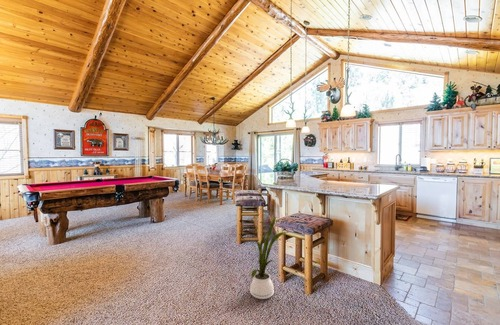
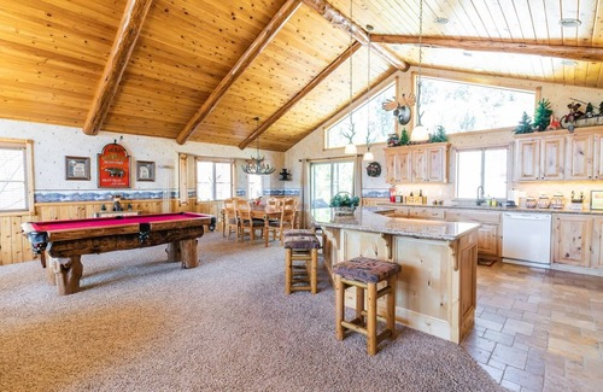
- house plant (264, 256)
